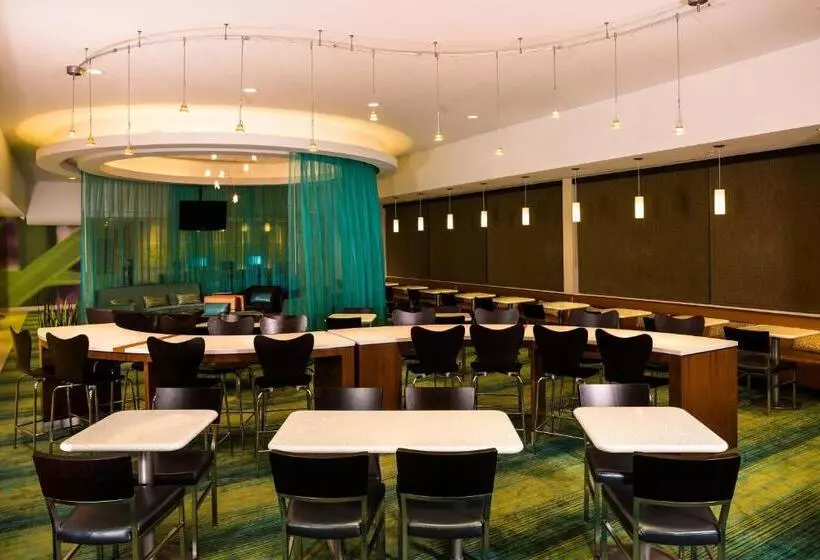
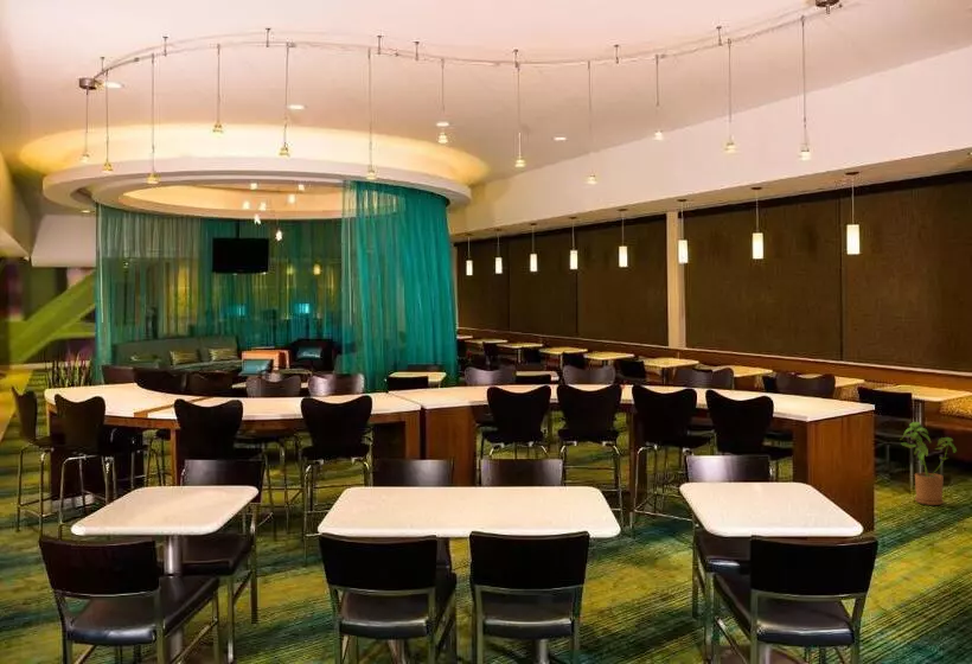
+ house plant (923, 461)
